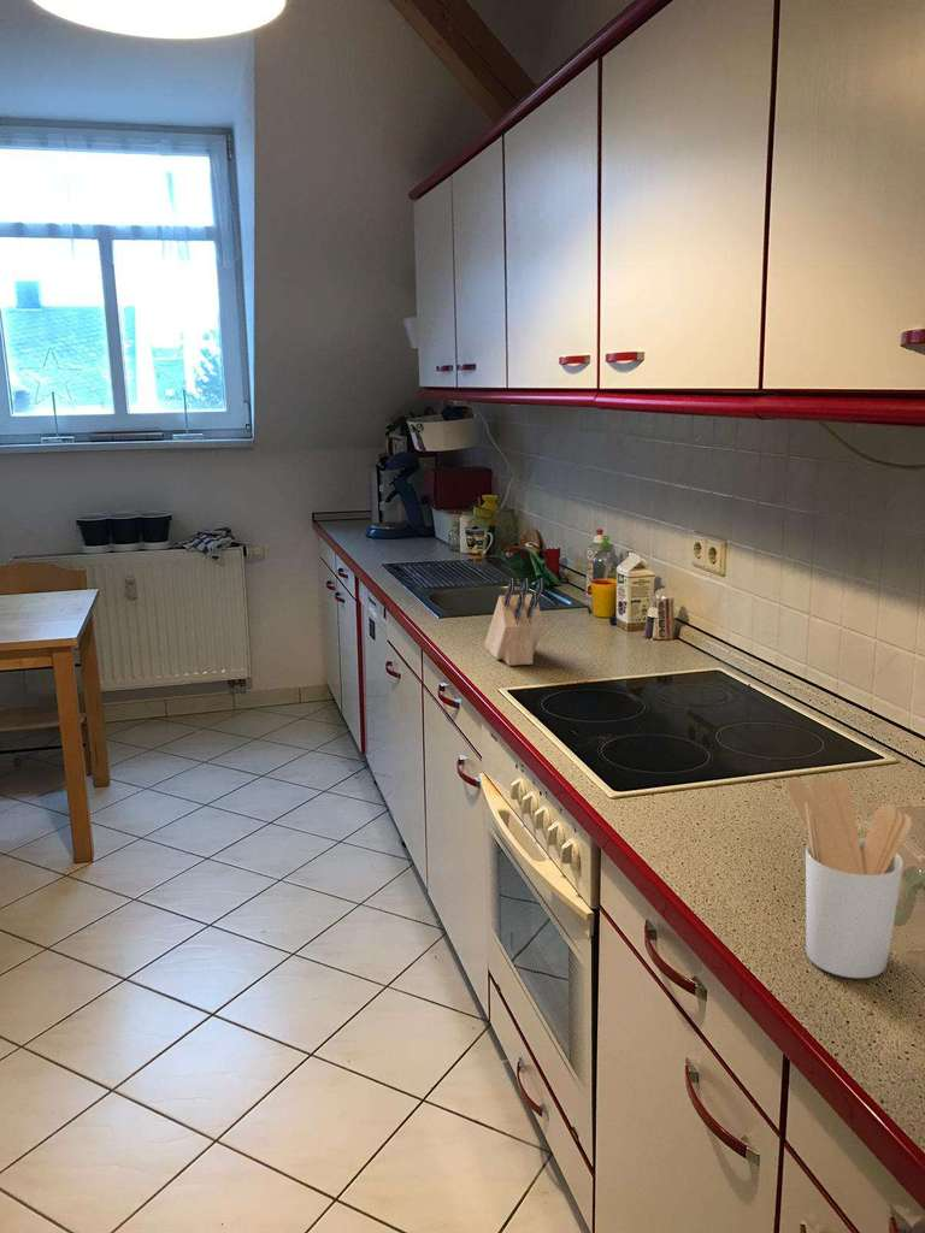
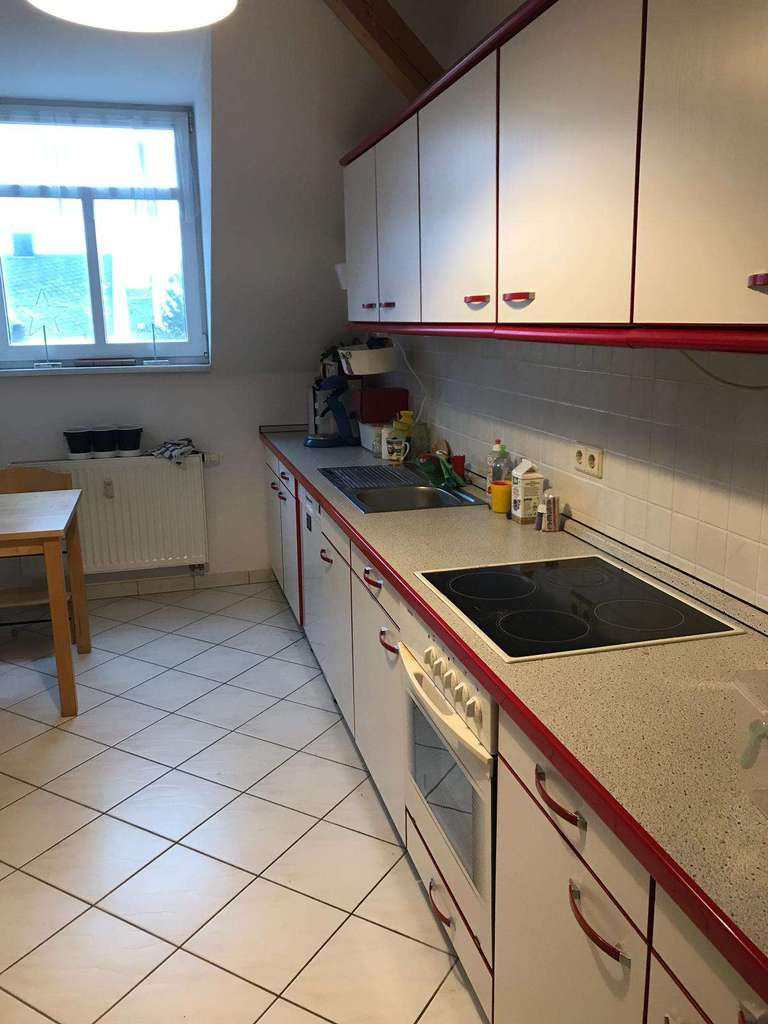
- utensil holder (838, 871)
- knife block (514, 614)
